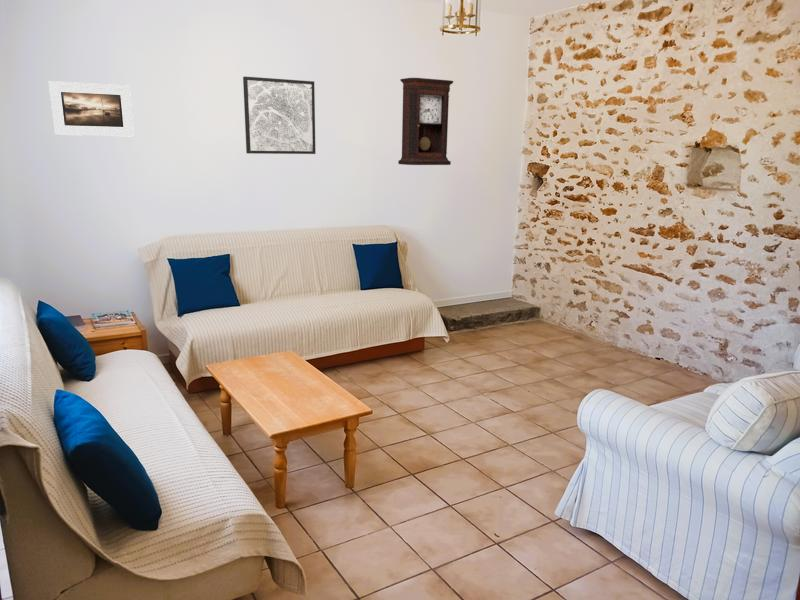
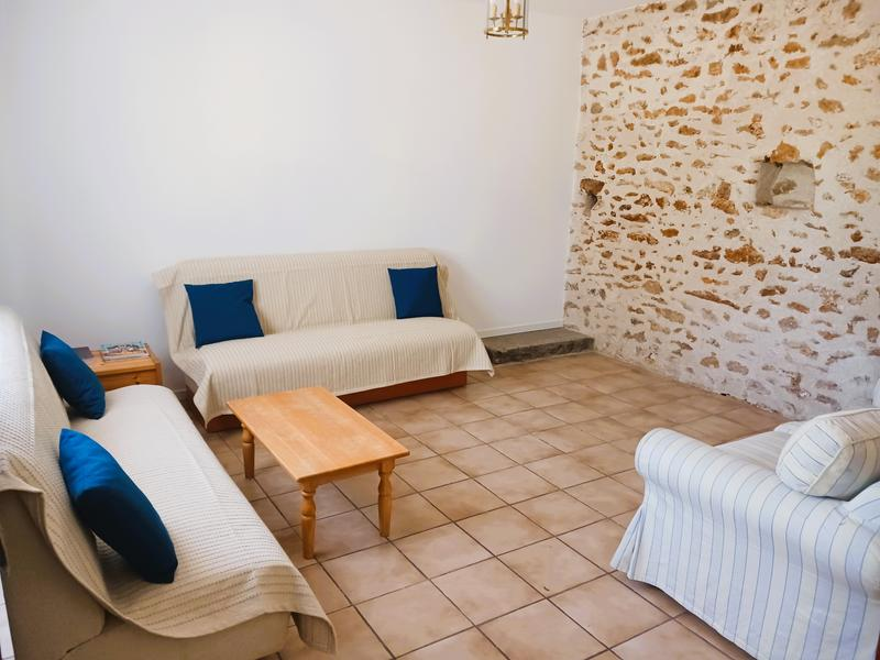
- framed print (92, 109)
- wall art (280, 117)
- pendulum clock (427, 122)
